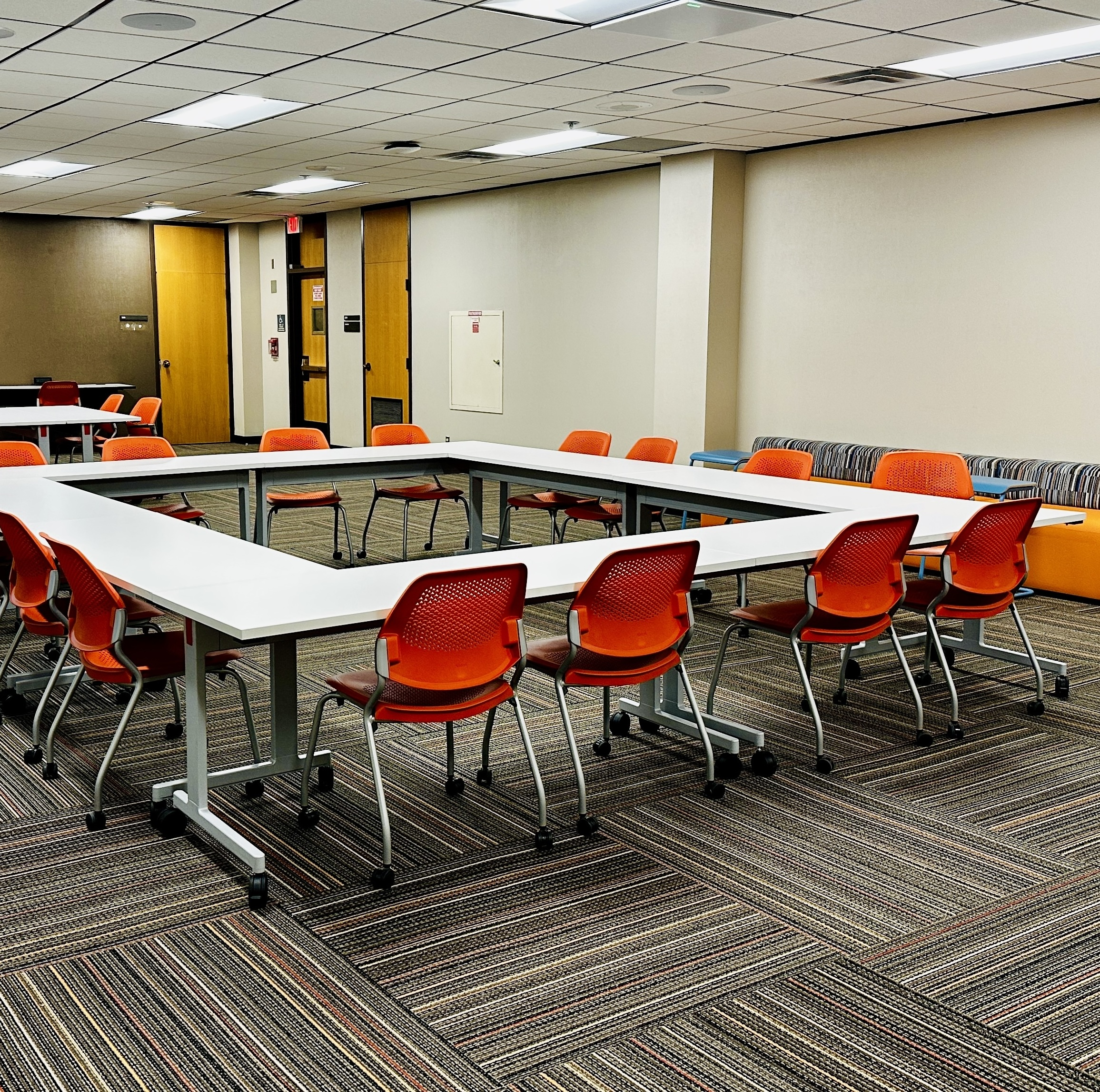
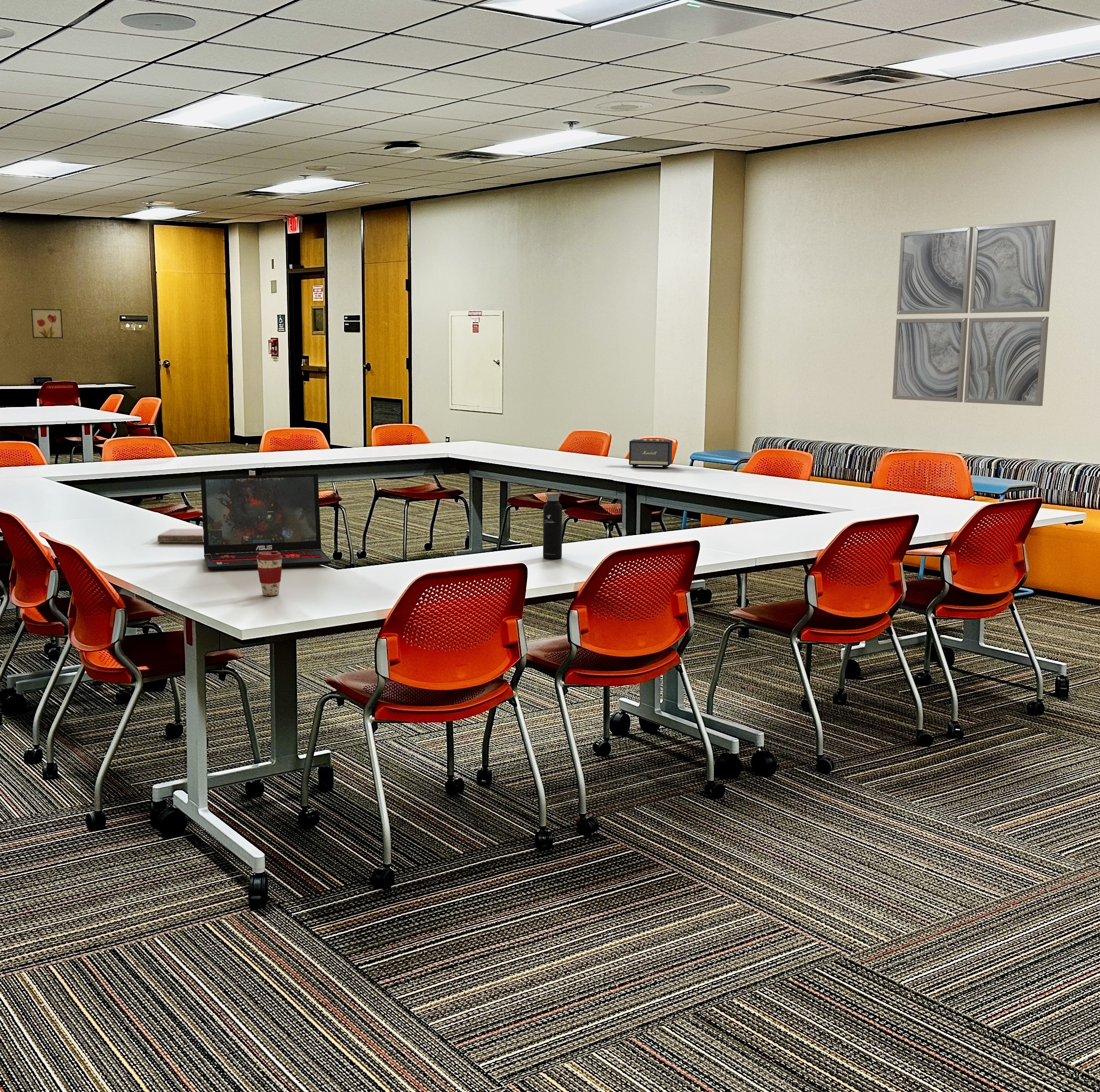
+ wall art (47, 324)
+ wall art (968, 313)
+ laptop (265, 520)
+ notebook (199, 536)
+ water bottle (553, 522)
+ coffee cup (270, 573)
+ speaker (651, 453)
